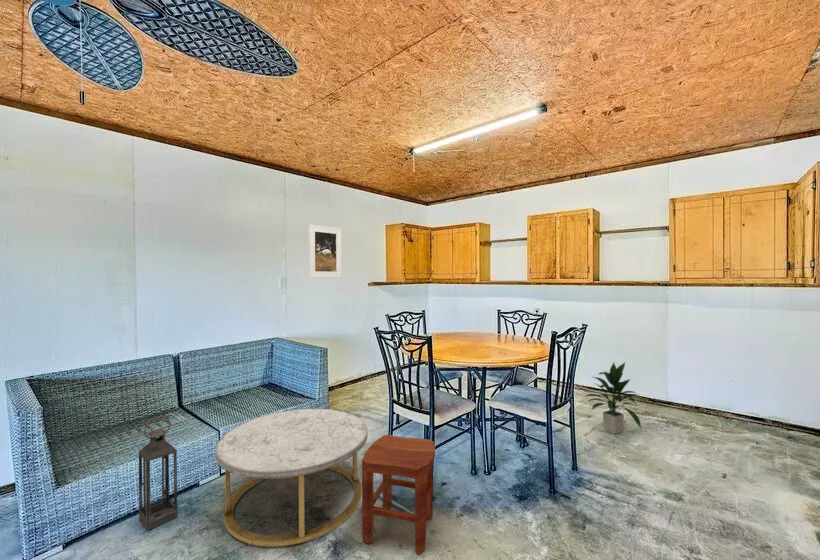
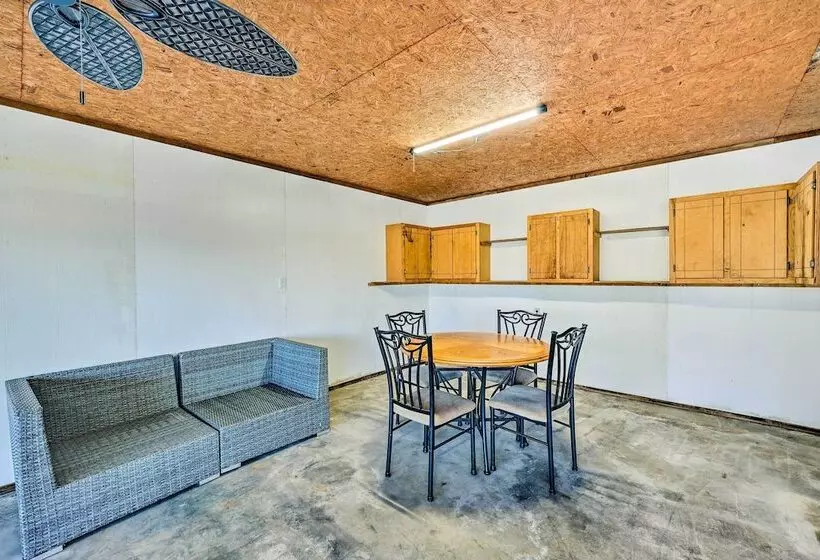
- indoor plant (614, 398)
- coffee table (296, 466)
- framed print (325, 252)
- stool (402, 486)
- lantern (162, 467)
